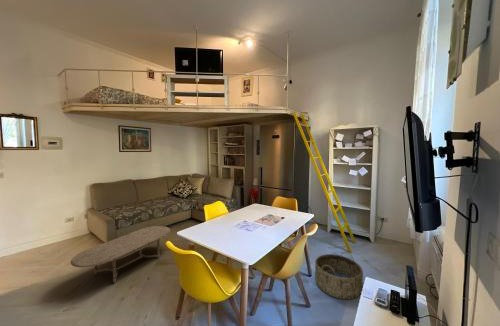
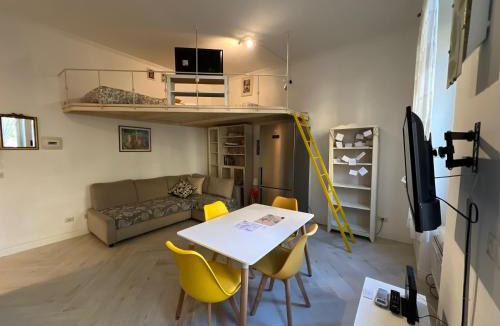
- coffee table (129, 253)
- basket (338, 271)
